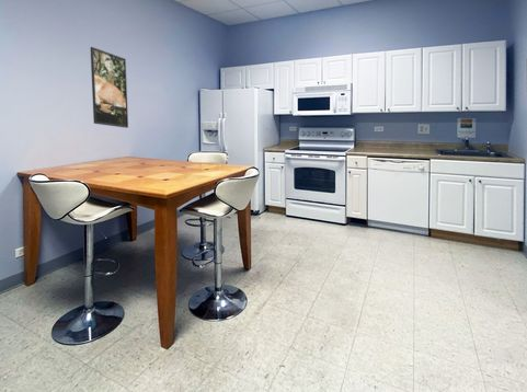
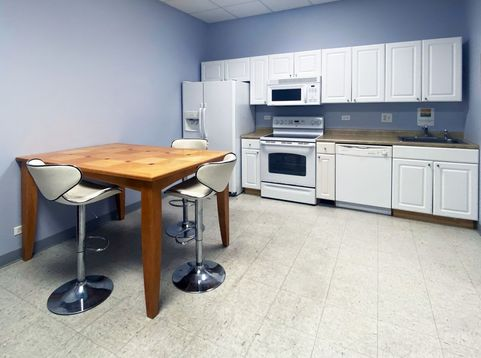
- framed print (110, 90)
